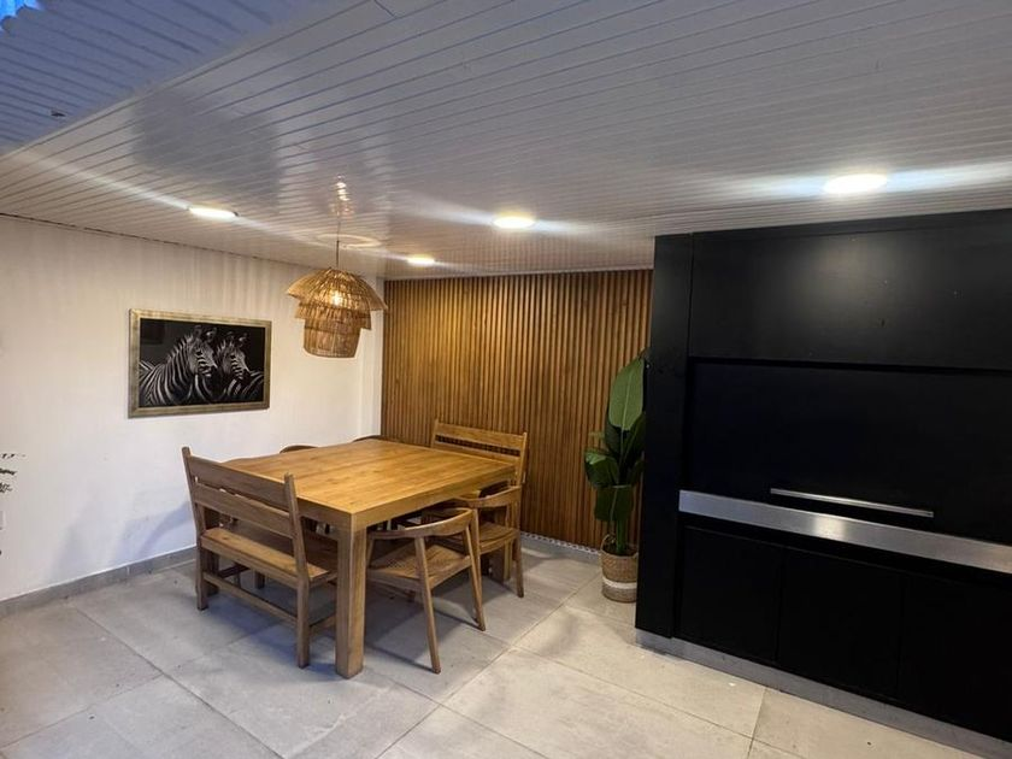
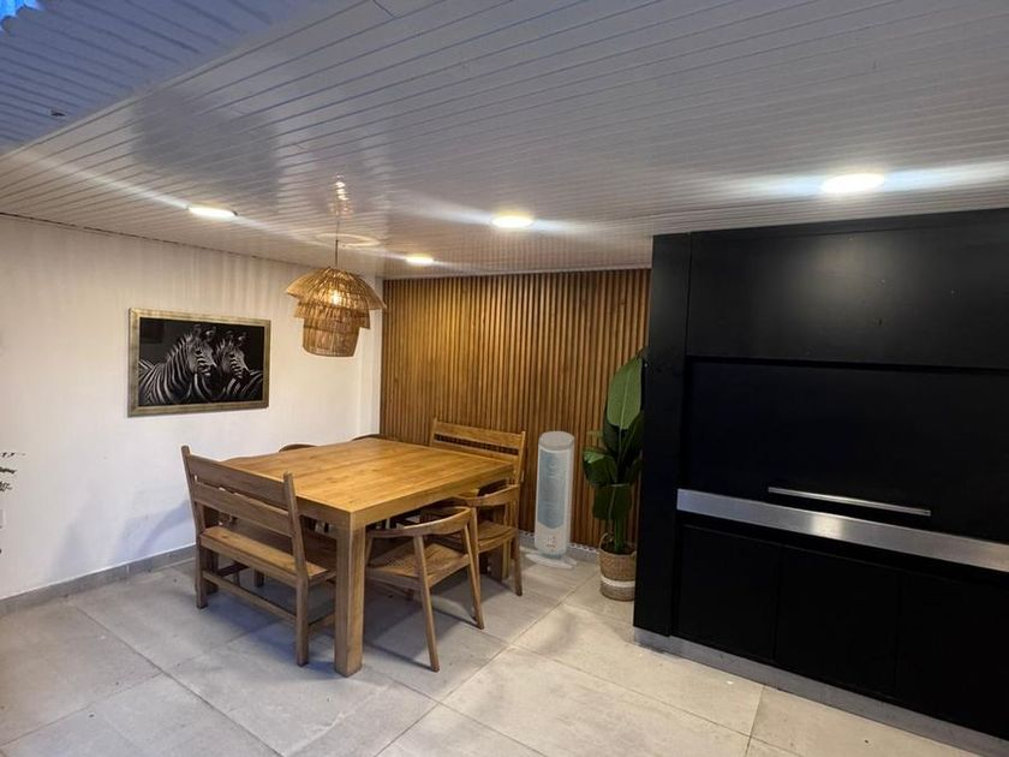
+ air purifier (554, 496)
